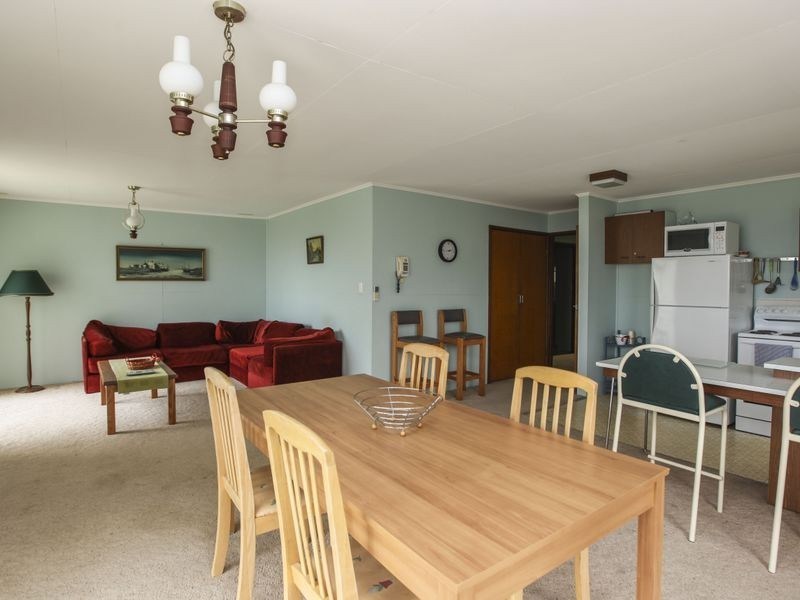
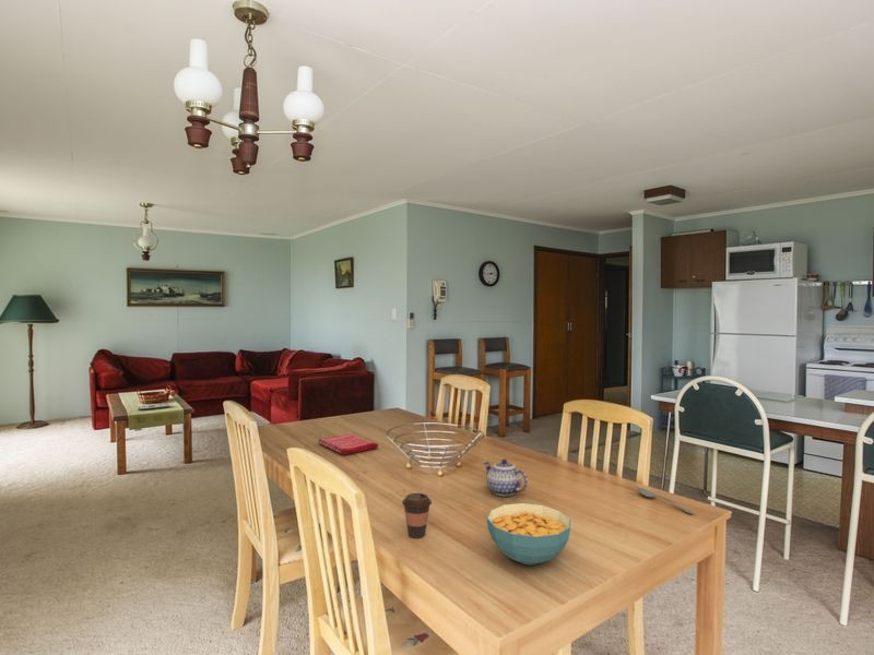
+ cereal bowl (528, 538)
+ dish towel (347, 442)
+ spoon (663, 498)
+ coffee cup (416, 515)
+ teapot (504, 476)
